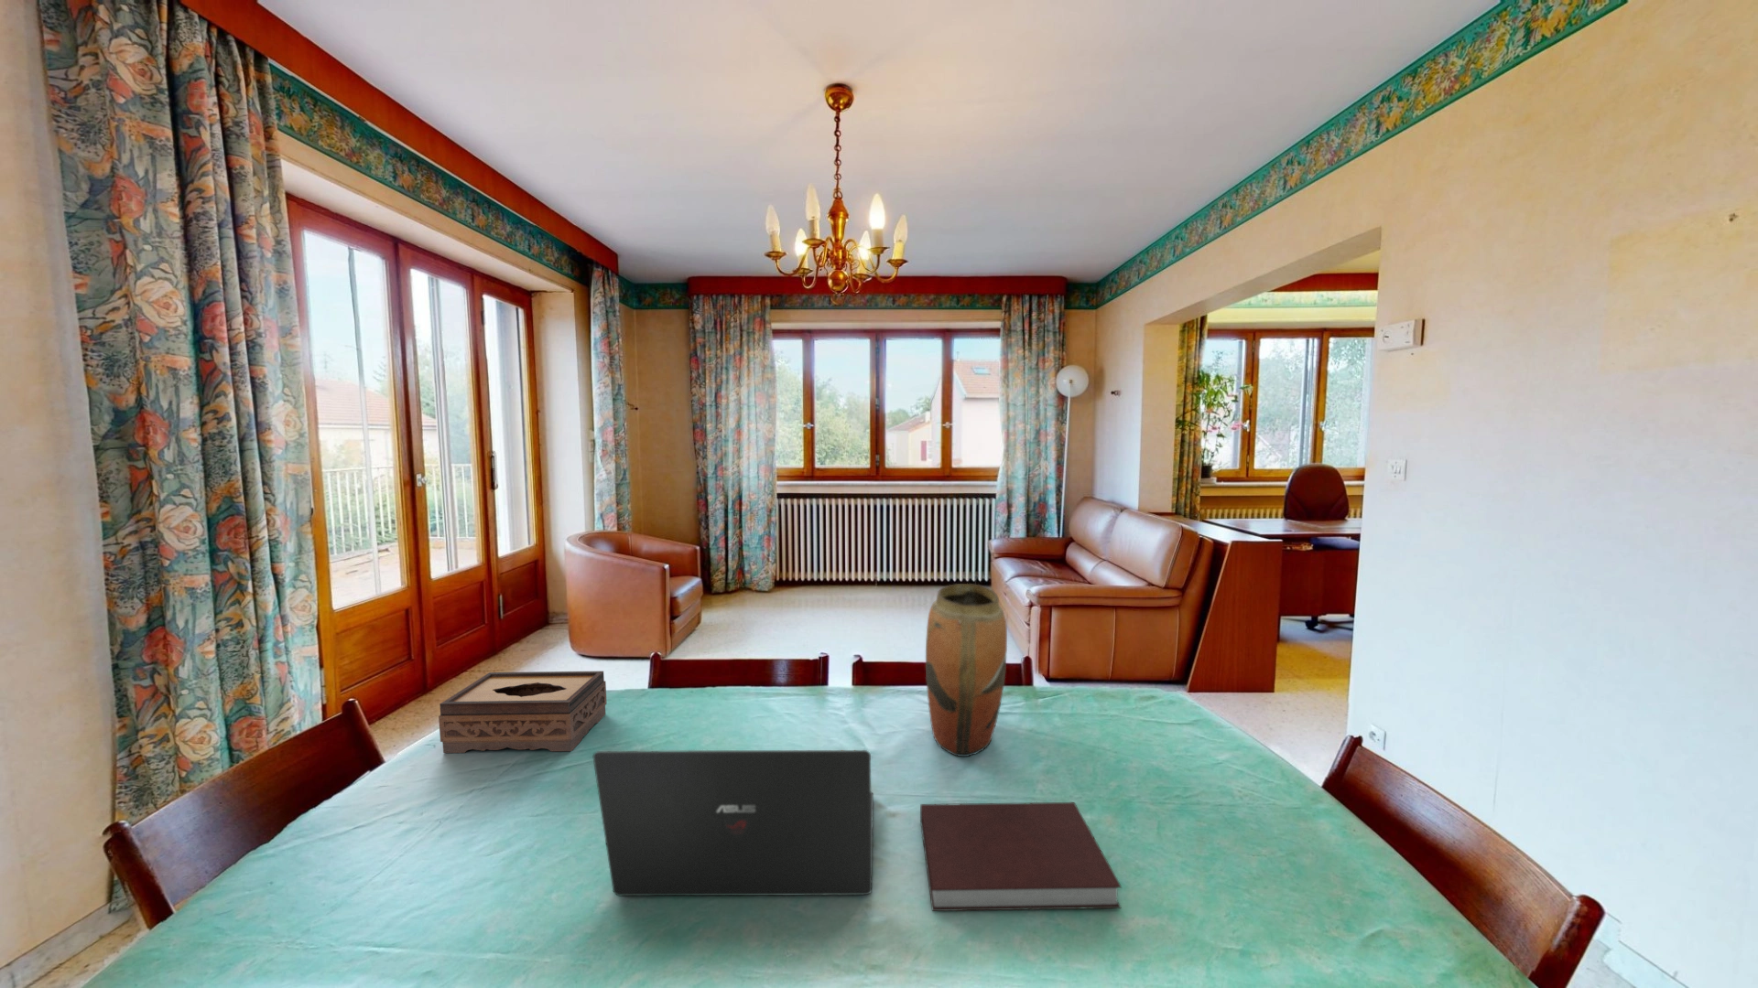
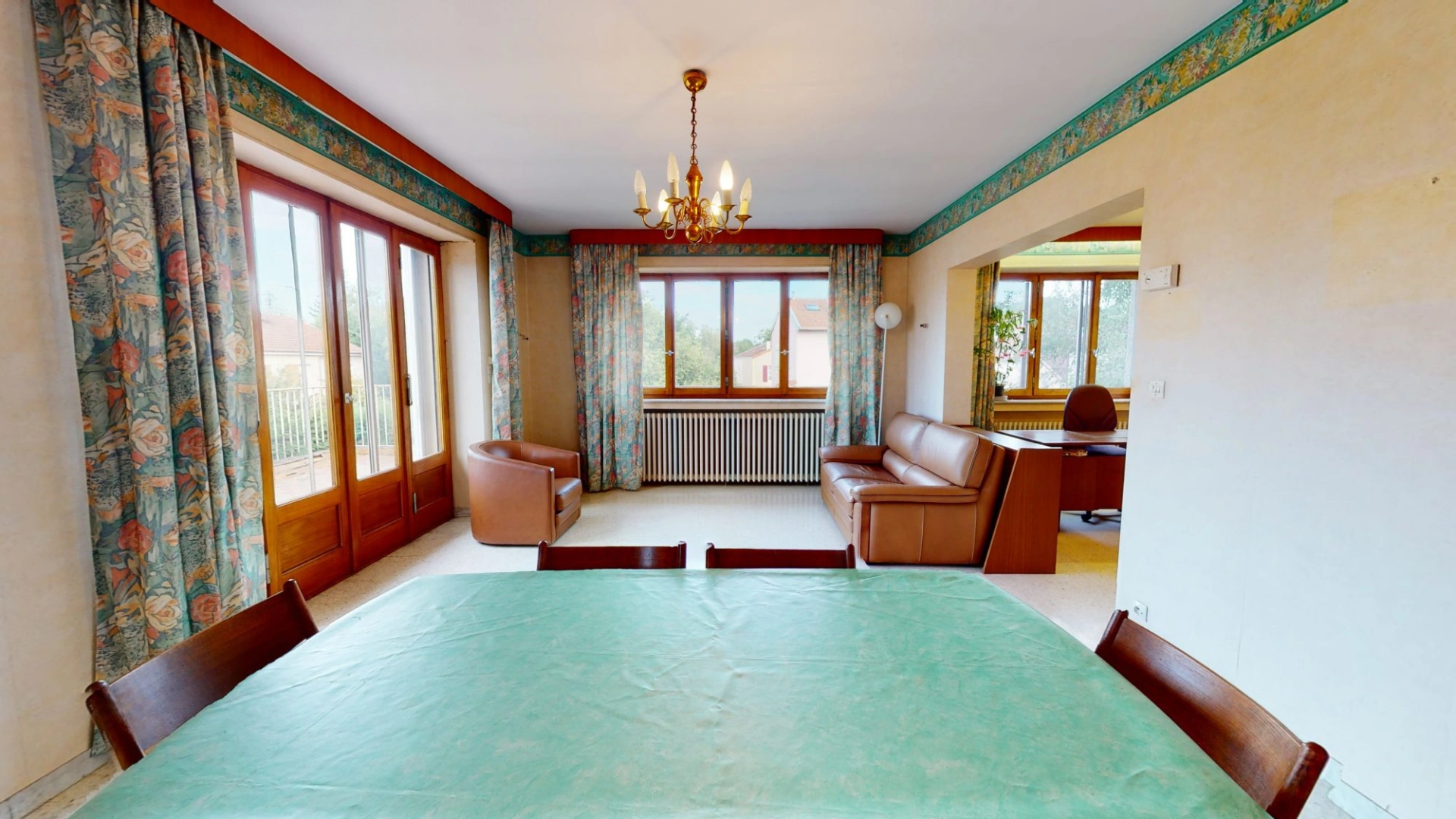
- tissue box (529, 709)
- vase (965, 665)
- notebook (1009, 849)
- laptop (755, 778)
